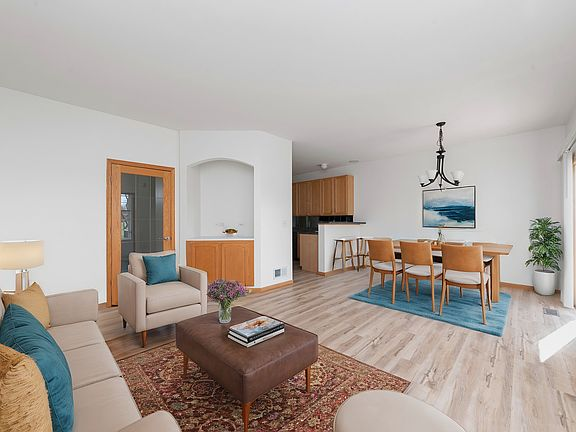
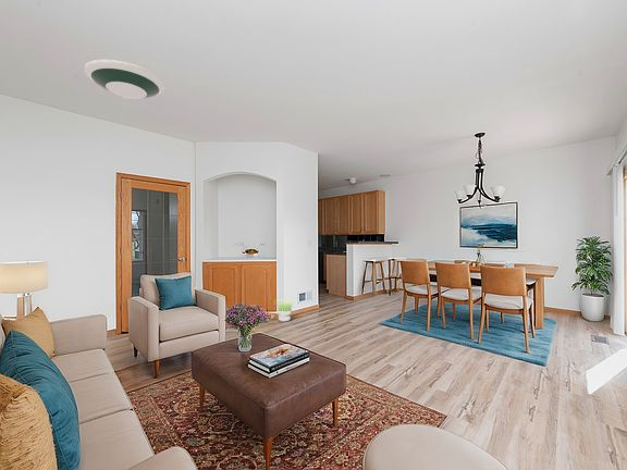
+ potted plant (284, 310)
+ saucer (126, 87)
